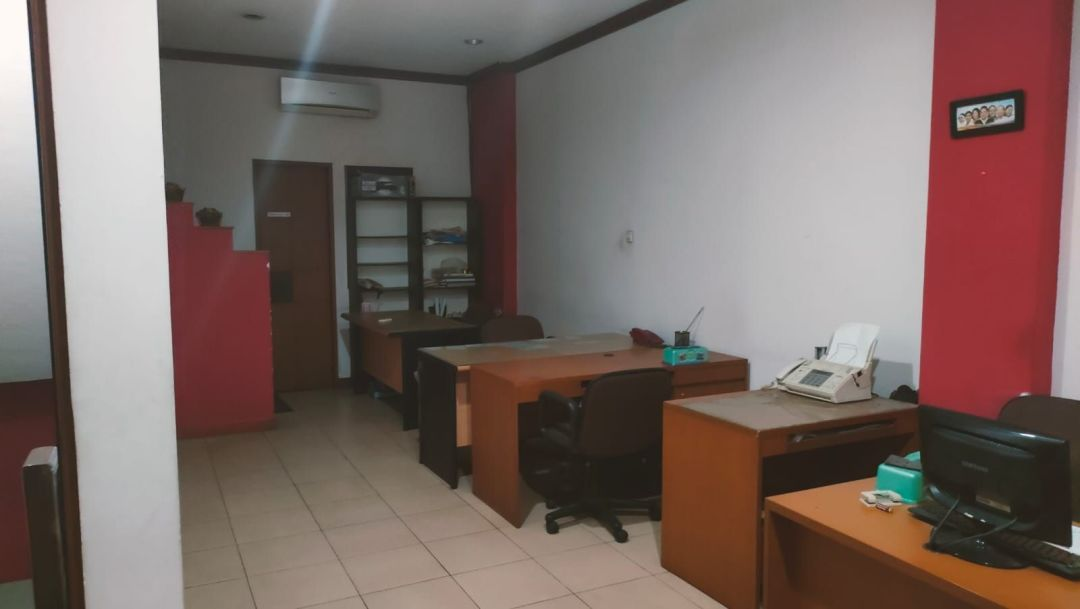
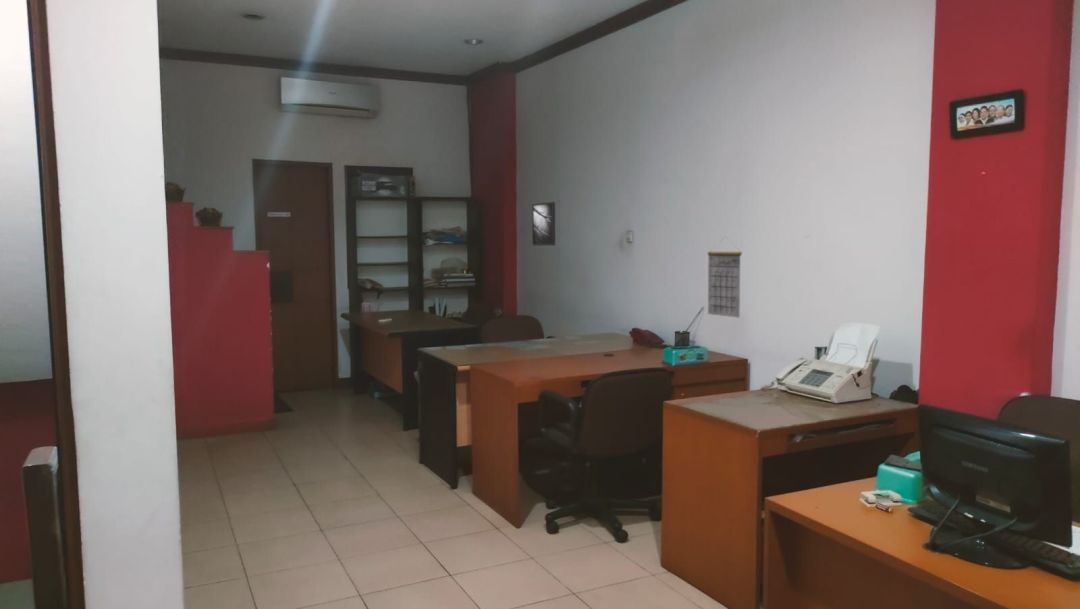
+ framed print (543, 224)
+ calendar (723, 276)
